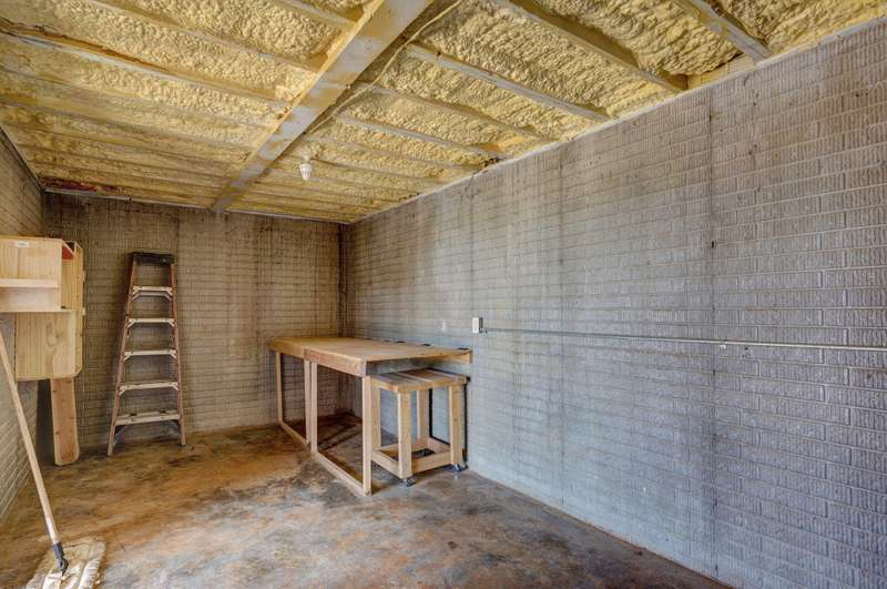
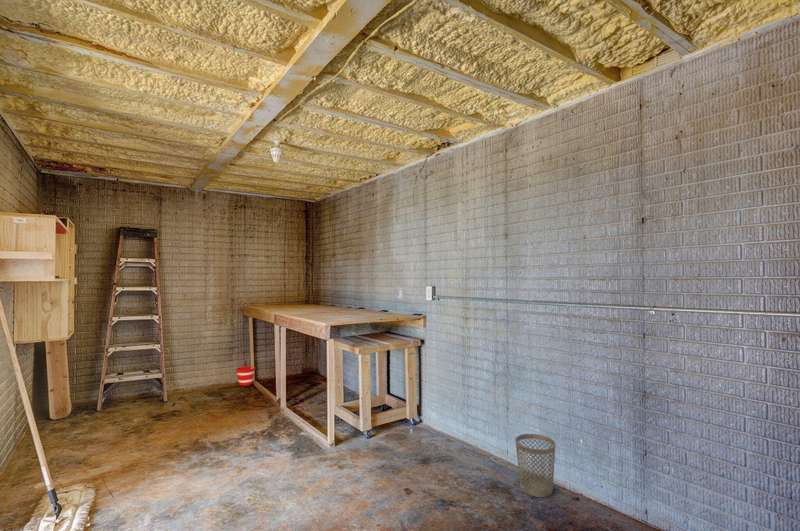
+ wastebasket (535, 465)
+ bucket (245, 372)
